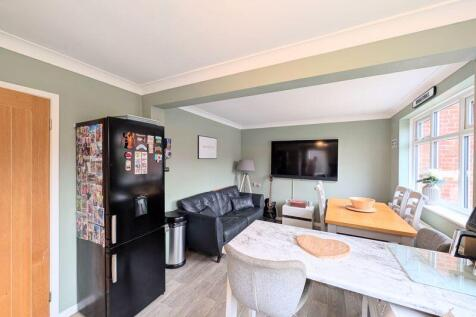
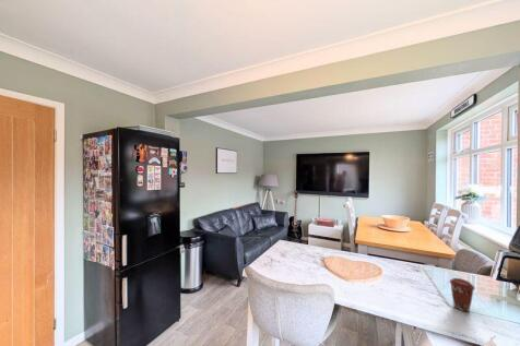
+ coffee cup (461, 295)
